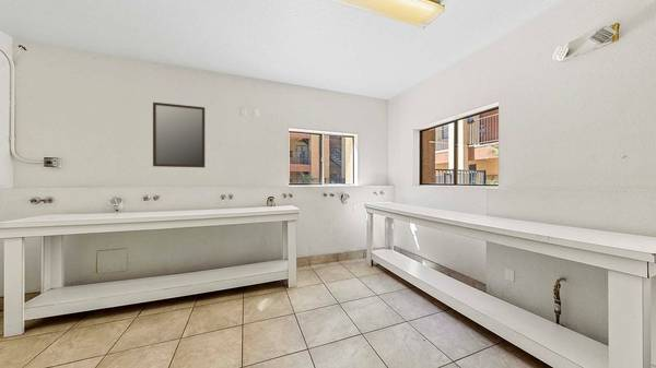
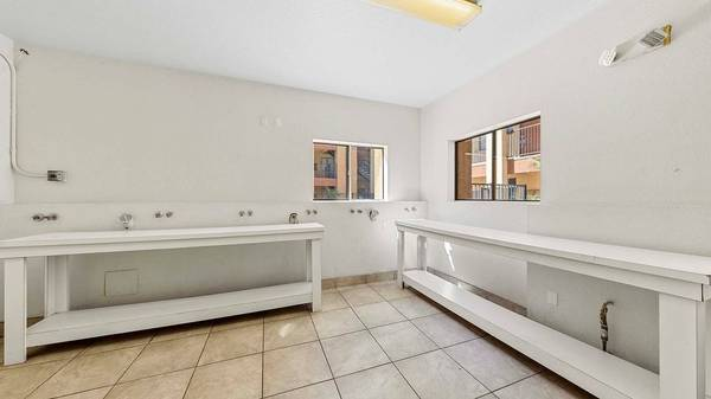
- home mirror (179, 135)
